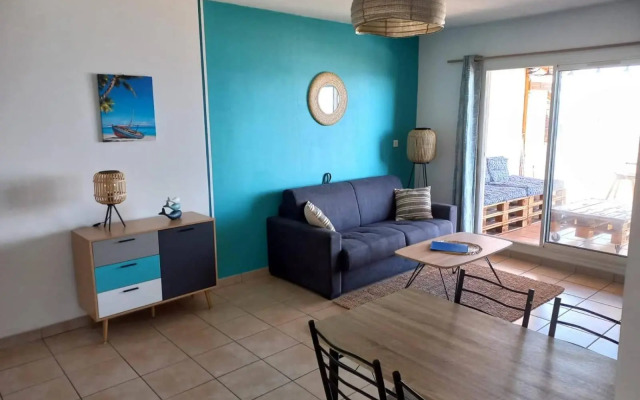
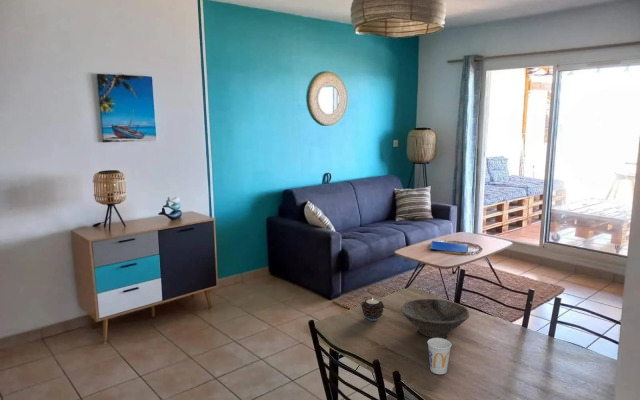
+ cup (438, 356)
+ bowl (434, 320)
+ candle (372, 308)
